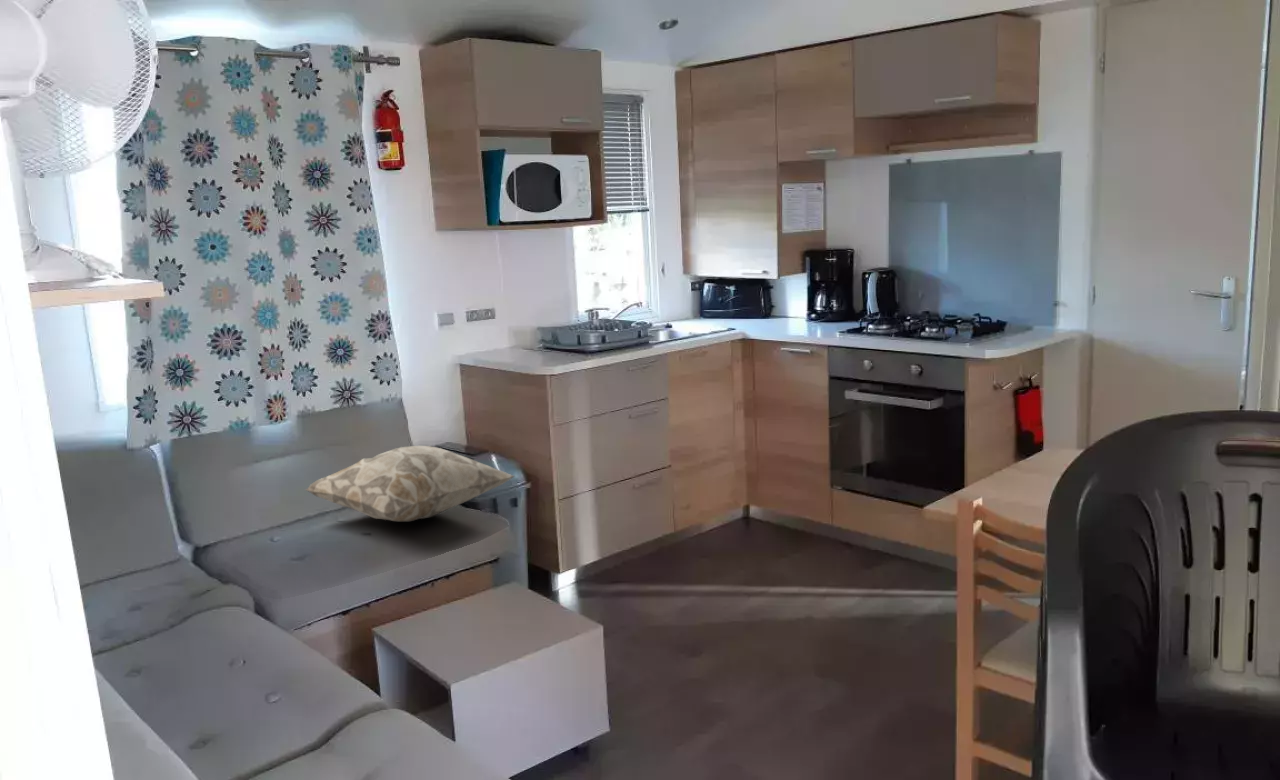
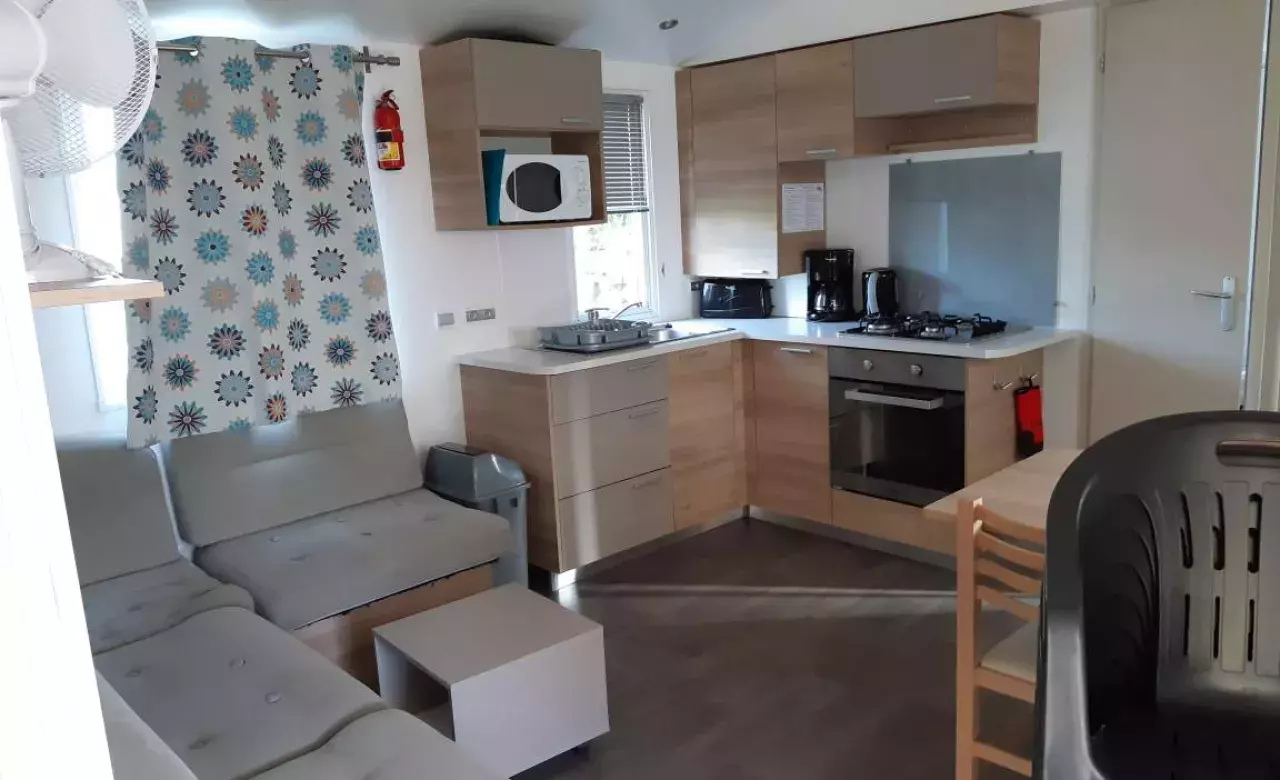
- decorative pillow (410, 482)
